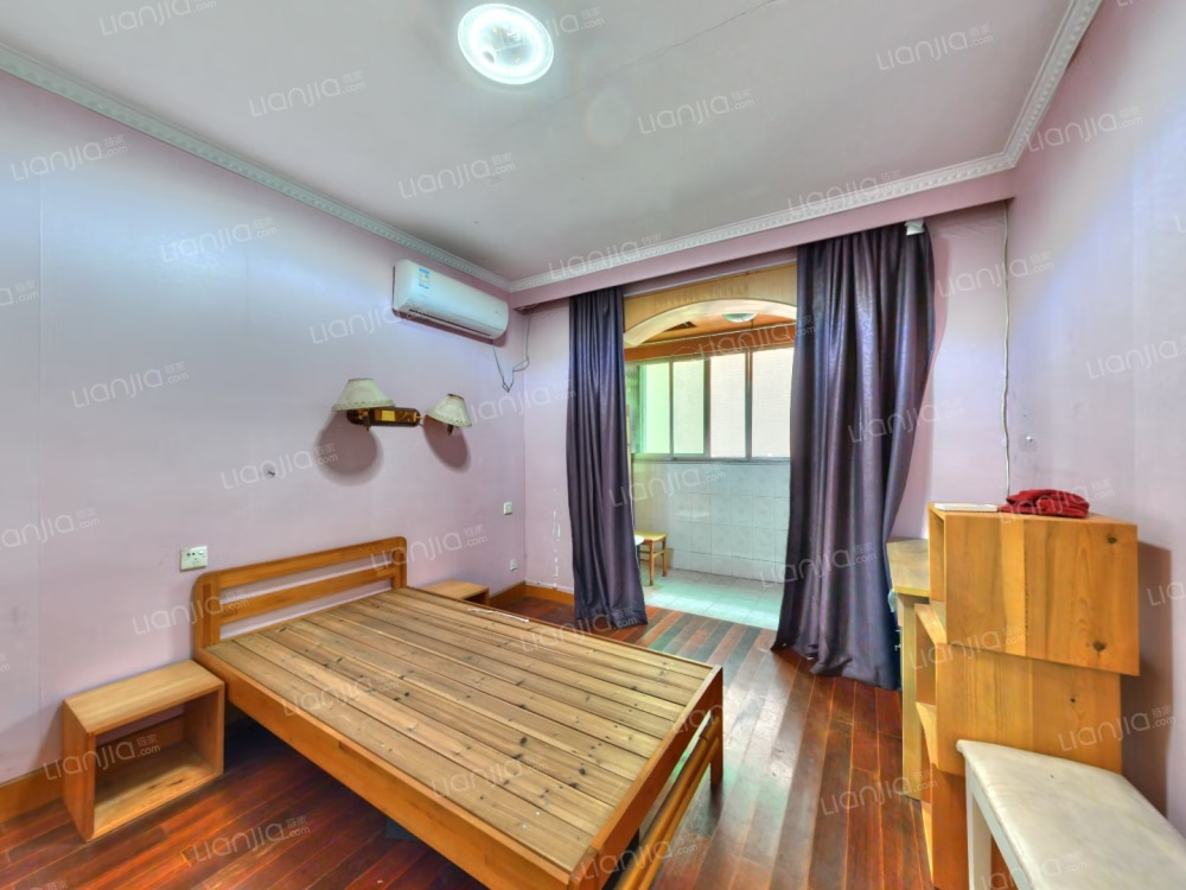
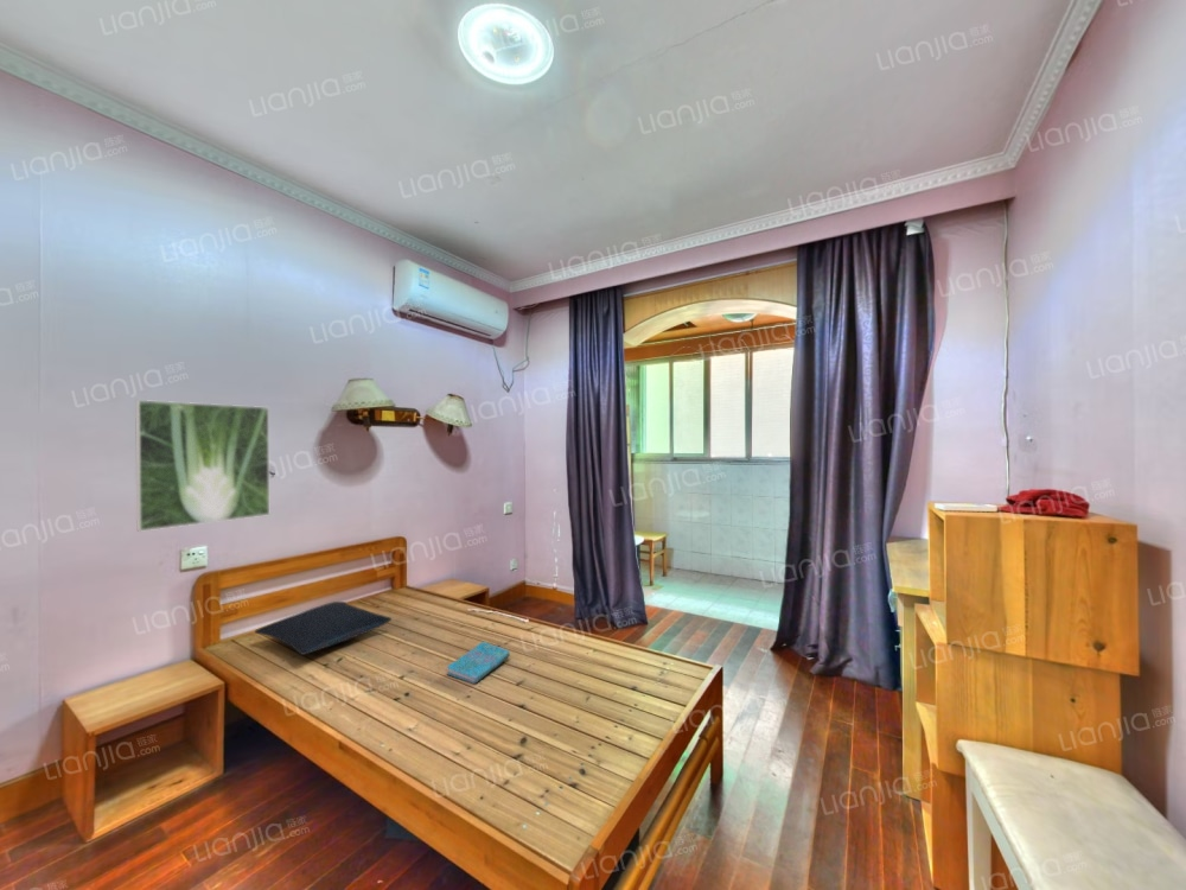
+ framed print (209, 463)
+ cover (479, 661)
+ pillow (325, 624)
